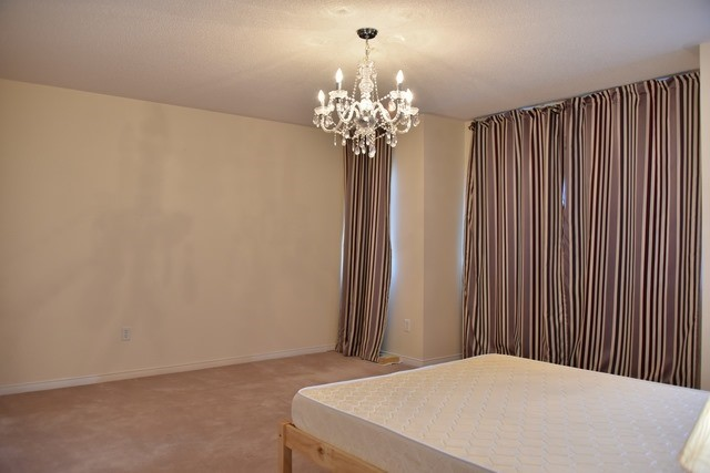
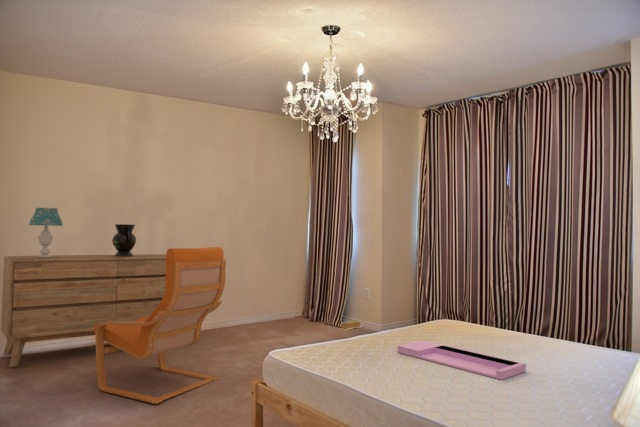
+ tray (457, 357)
+ armchair (160, 314)
+ table lamp (45, 232)
+ decorative vase (124, 240)
+ dresser (109, 301)
